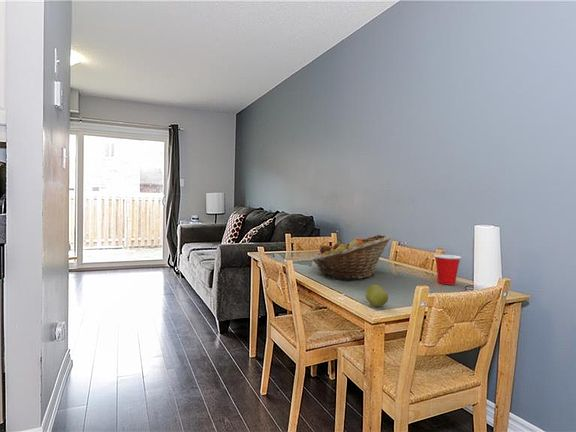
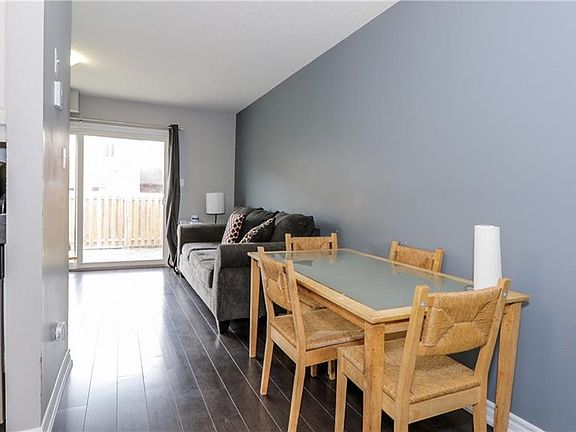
- cup (447, 269)
- fruit basket (351, 254)
- apple (376, 295)
